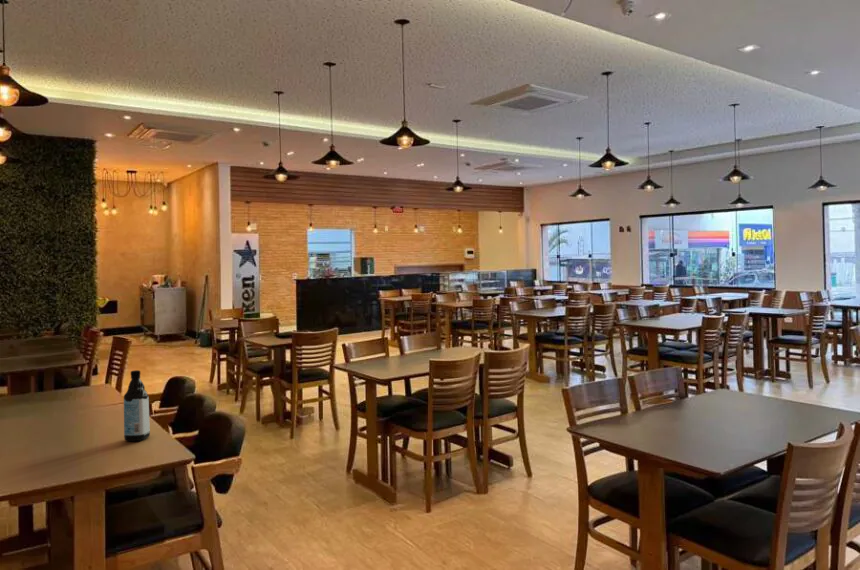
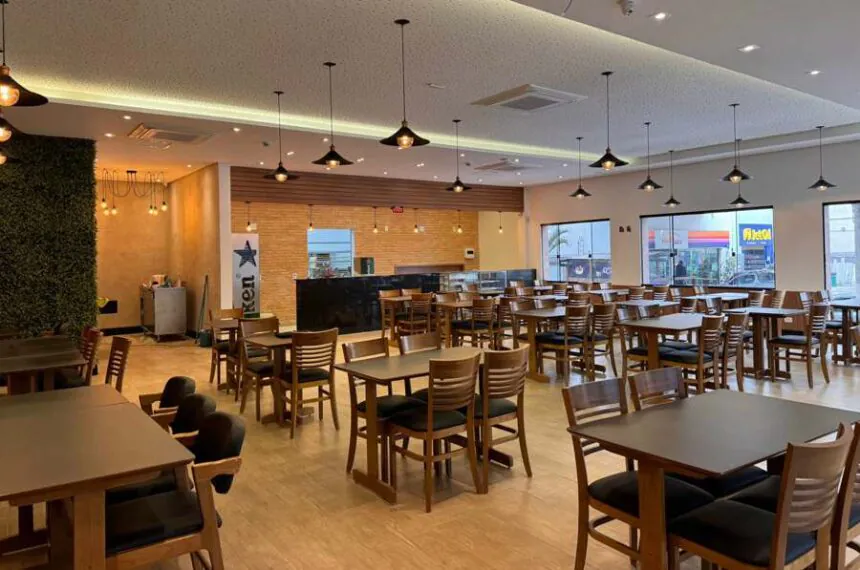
- water bottle (136, 404)
